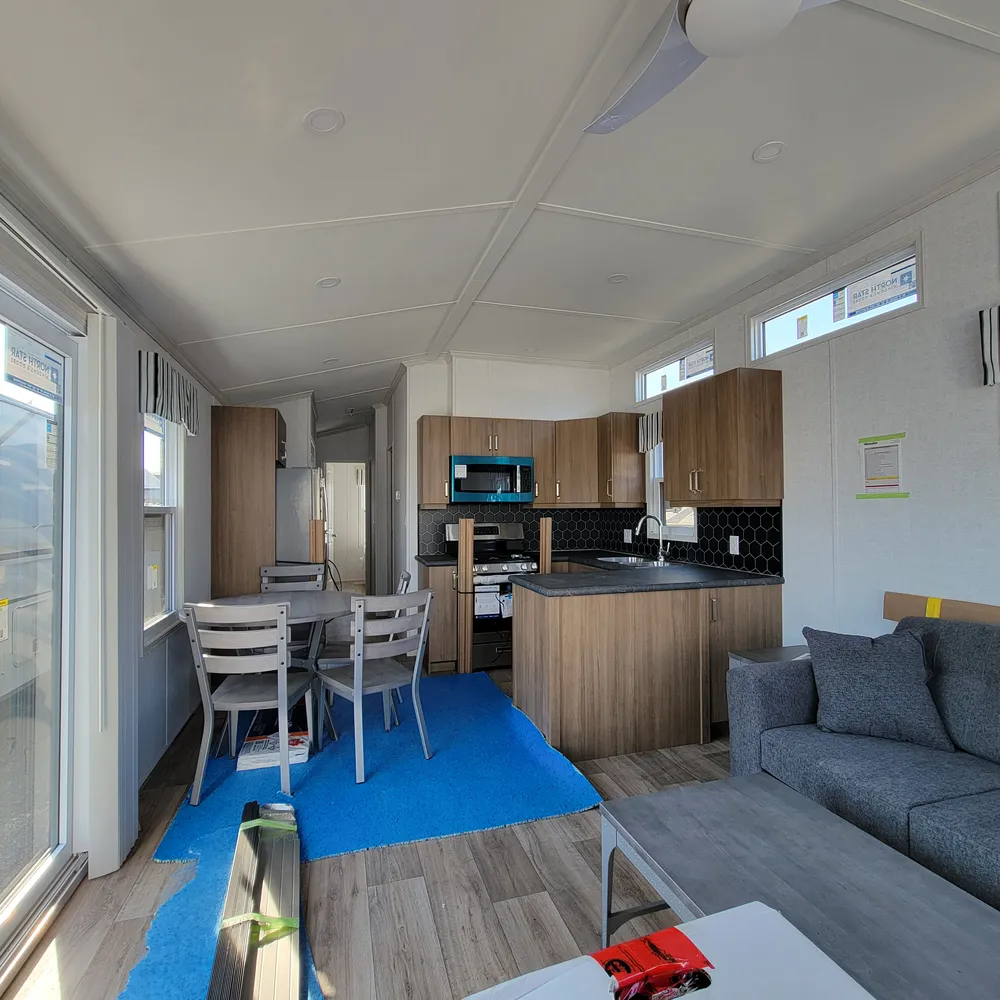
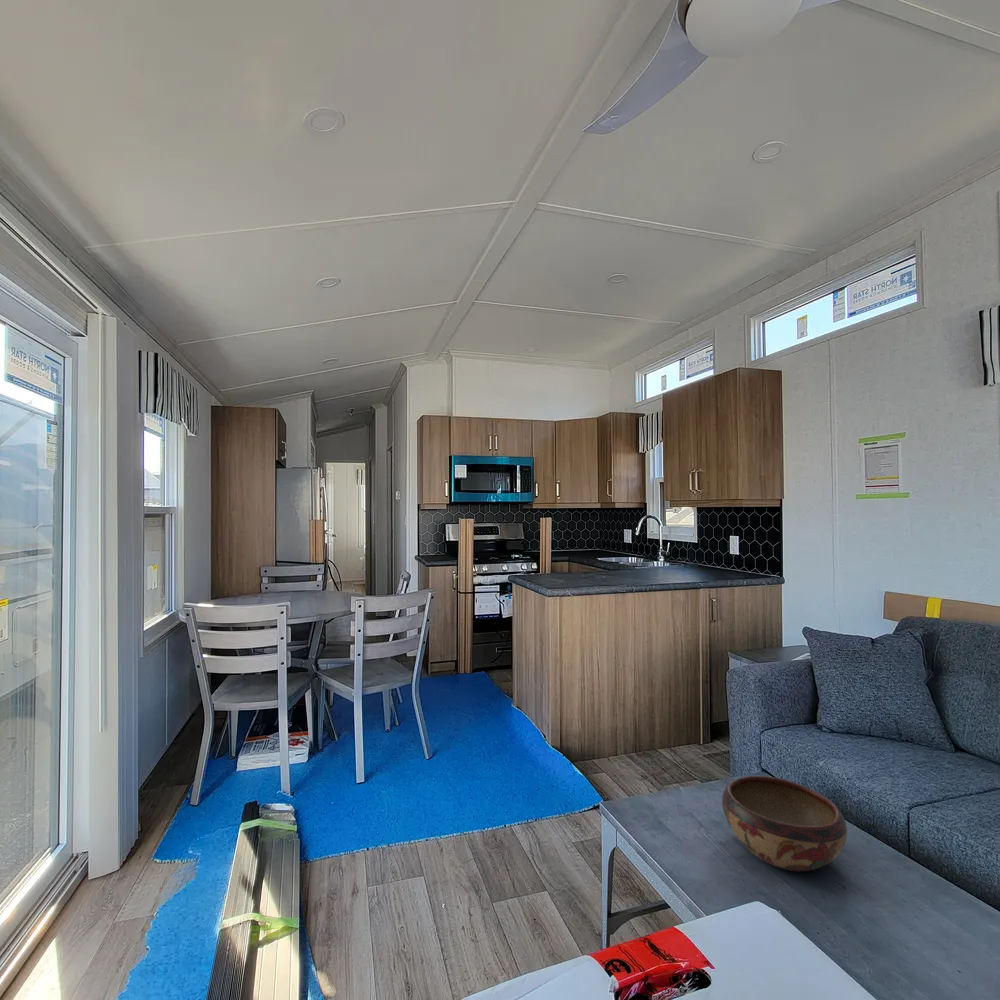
+ decorative bowl (781, 824)
